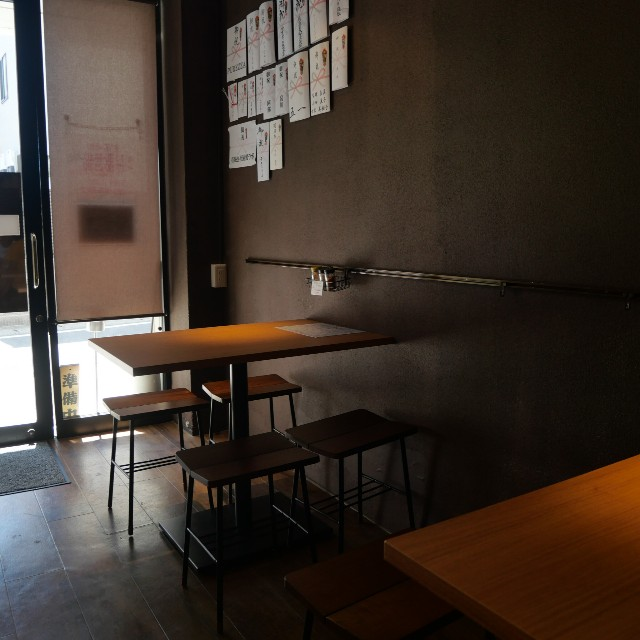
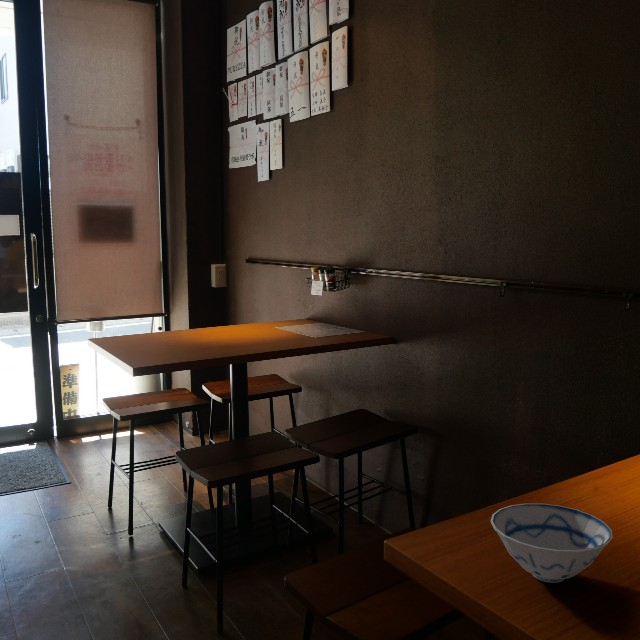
+ ceramic bowl (549, 550)
